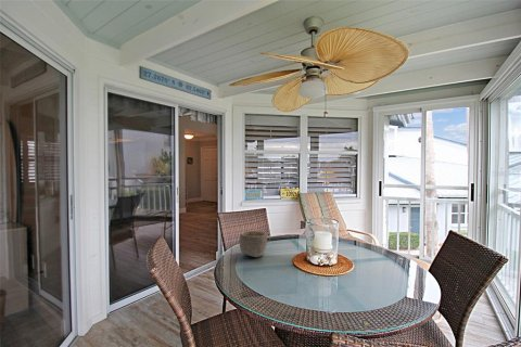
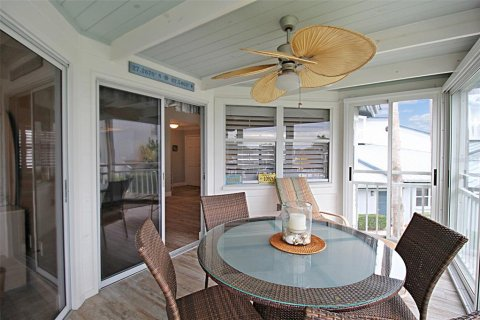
- bowl (253, 244)
